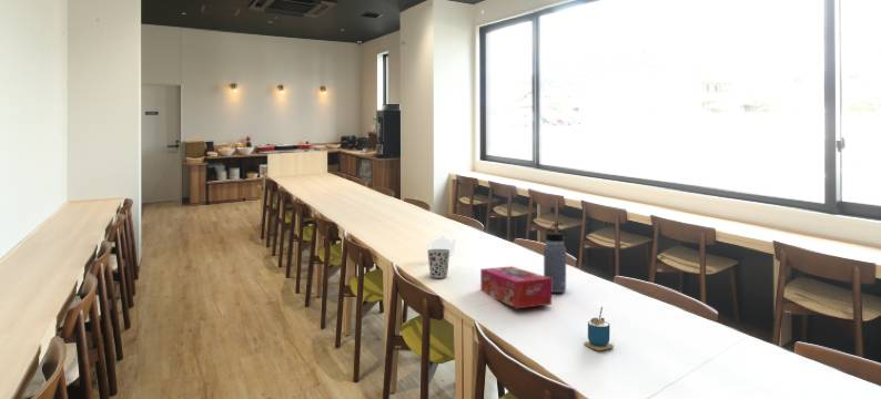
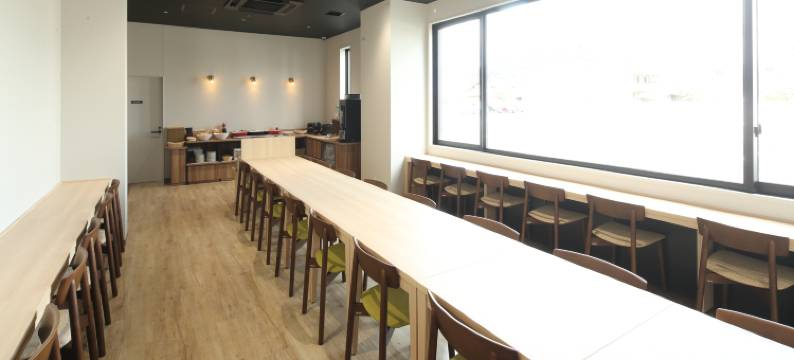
- tissue box (514, 285)
- cup (438, 263)
- cup (598, 327)
- water bottle (555, 257)
- teapot (442, 246)
